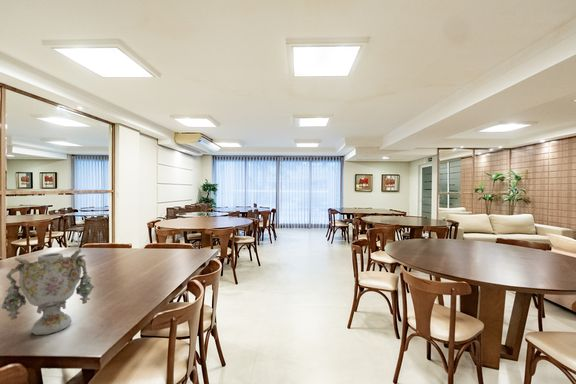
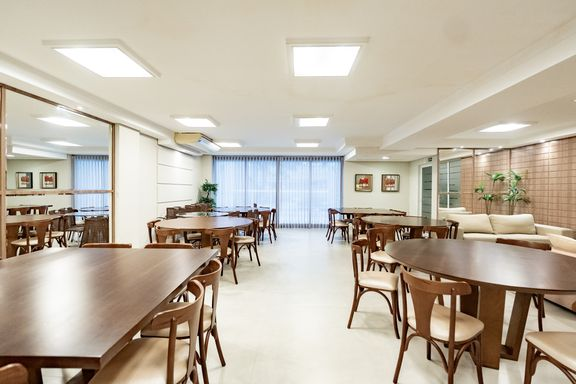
- vase (51, 289)
